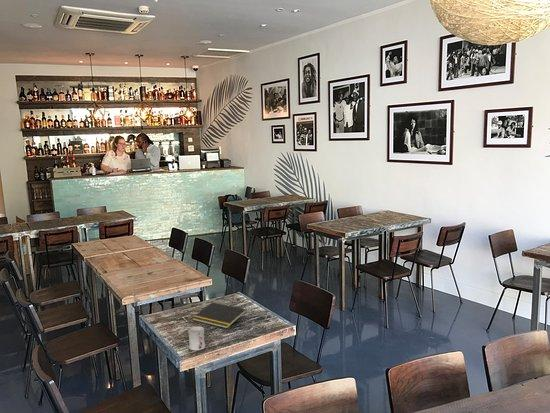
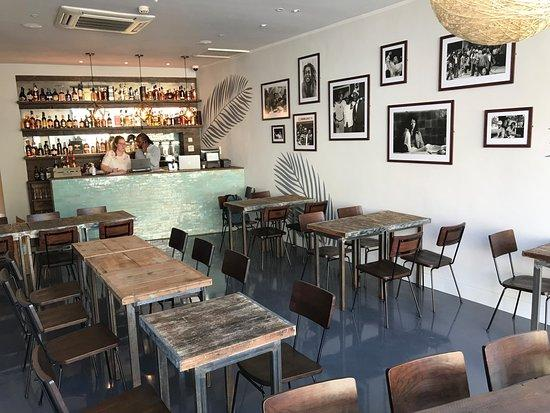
- cup (197, 339)
- notepad (219, 314)
